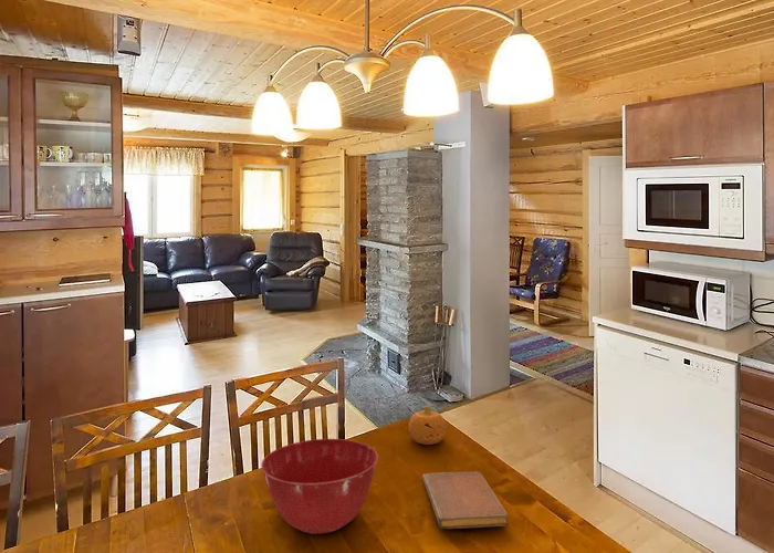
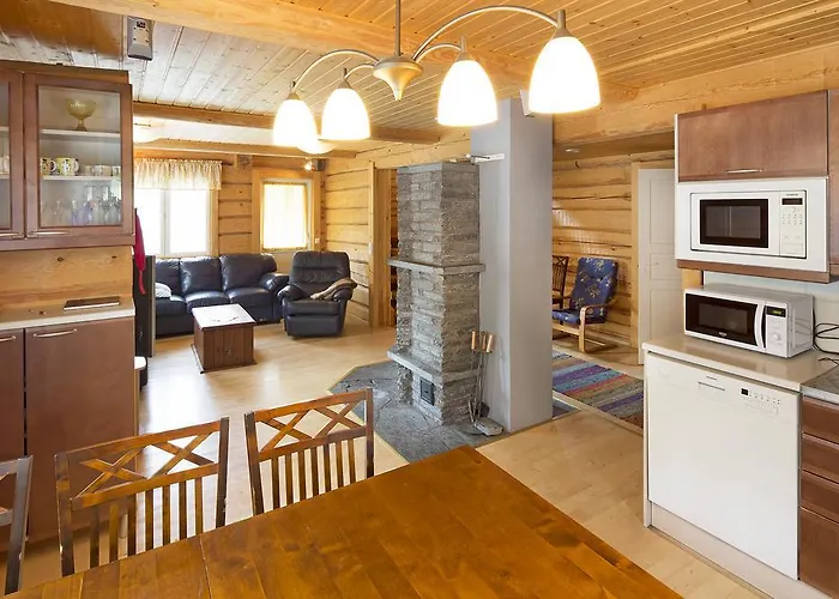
- notebook (461, 497)
- mixing bowl (321, 488)
- fruit (427, 422)
